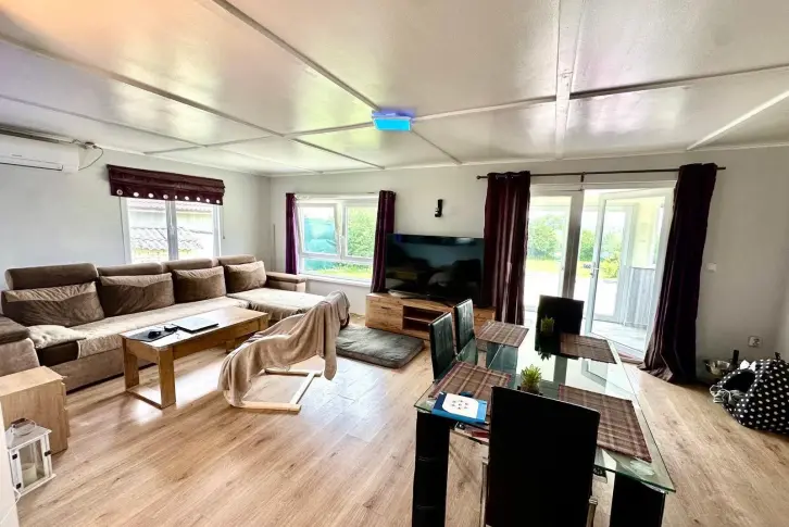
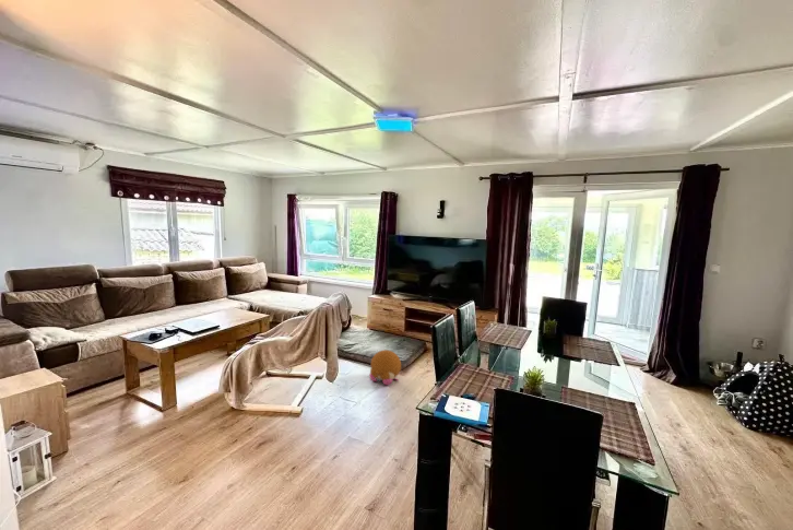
+ plush toy (384, 365)
